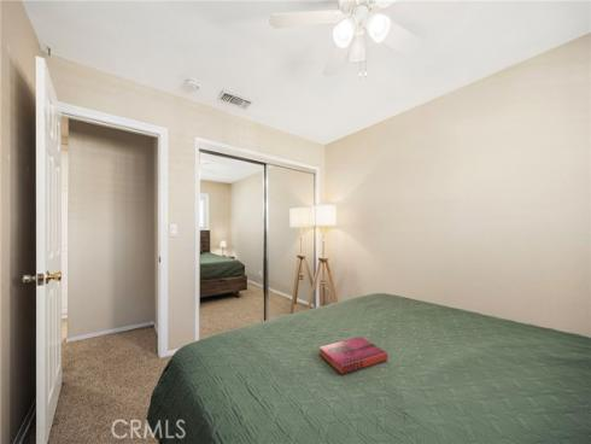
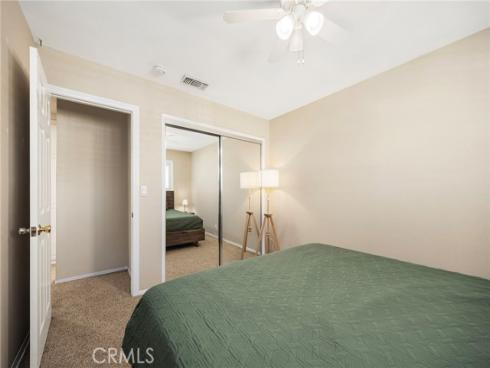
- hardback book (352, 352)
